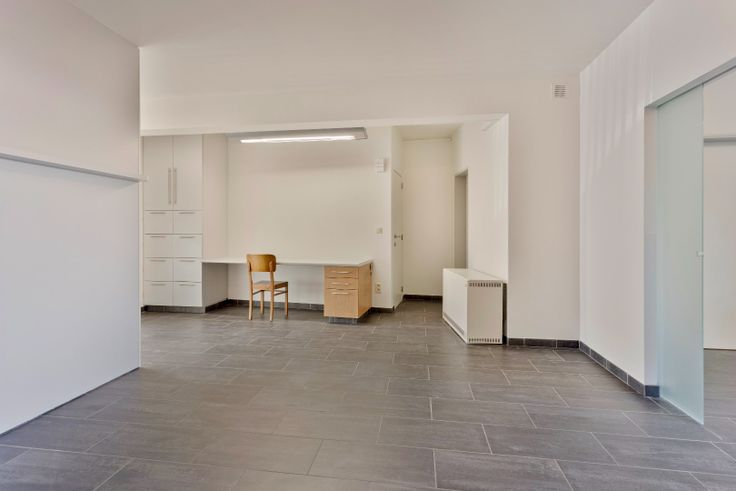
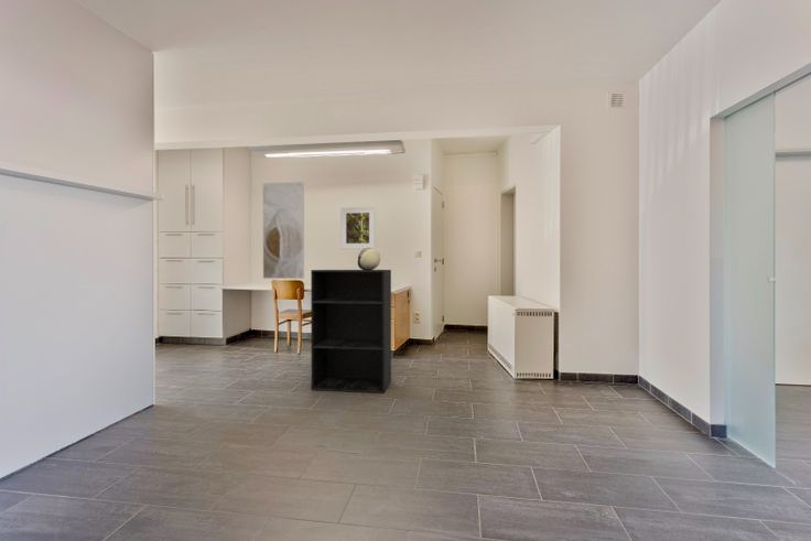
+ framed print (357, 228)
+ decorative sphere (369, 258)
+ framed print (283, 230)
+ bookshelf (353, 327)
